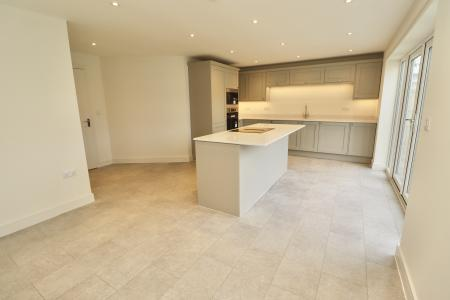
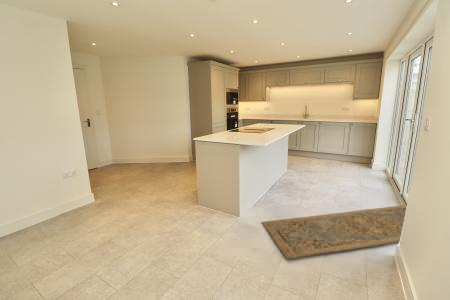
+ rug (368, 225)
